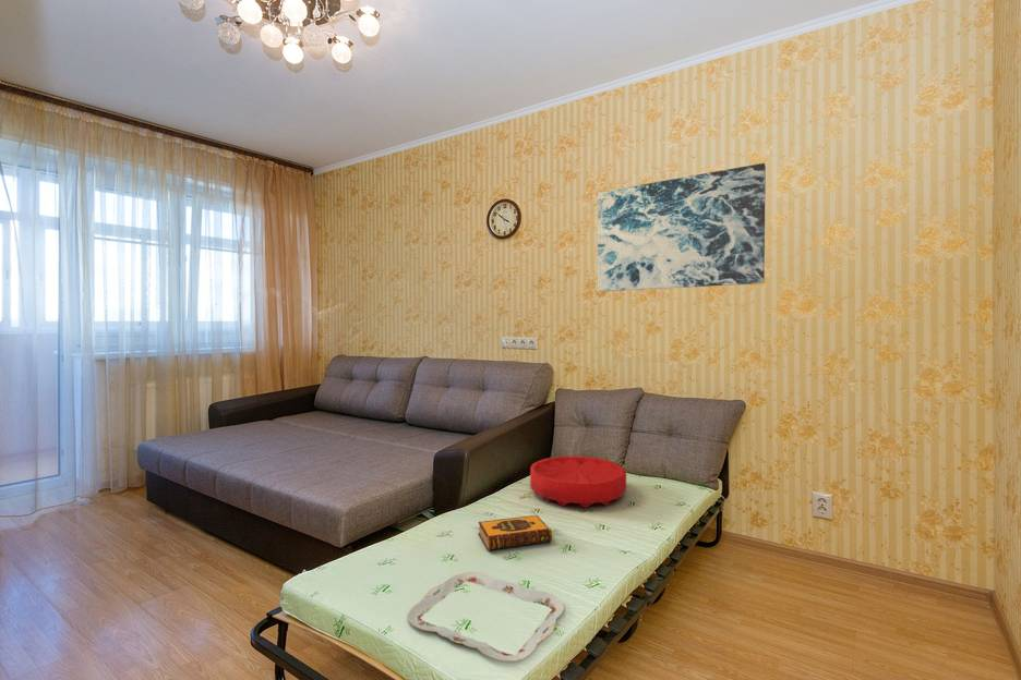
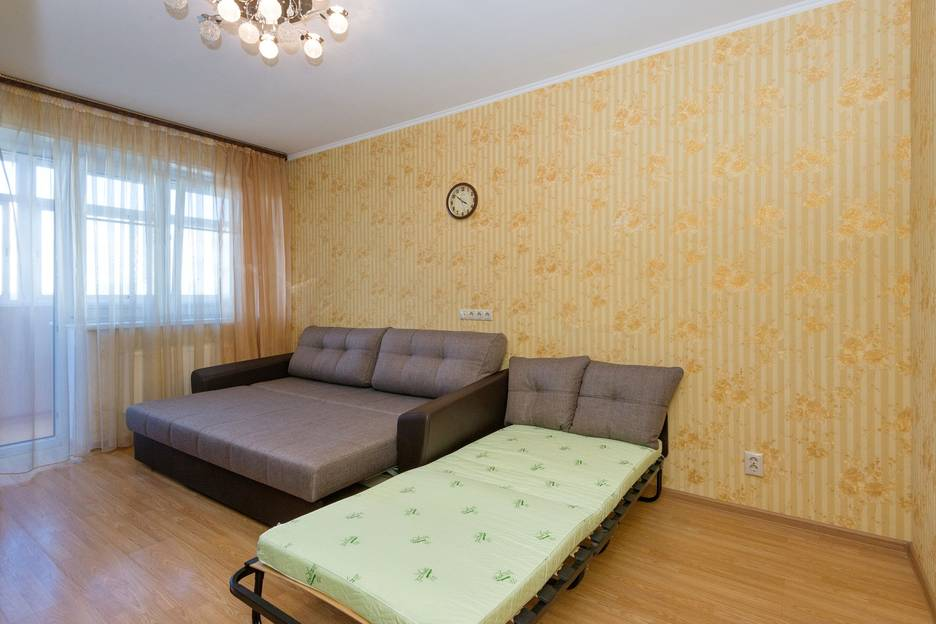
- serving tray (493, 590)
- cushion (577, 481)
- hardback book (514, 532)
- wall art (673, 233)
